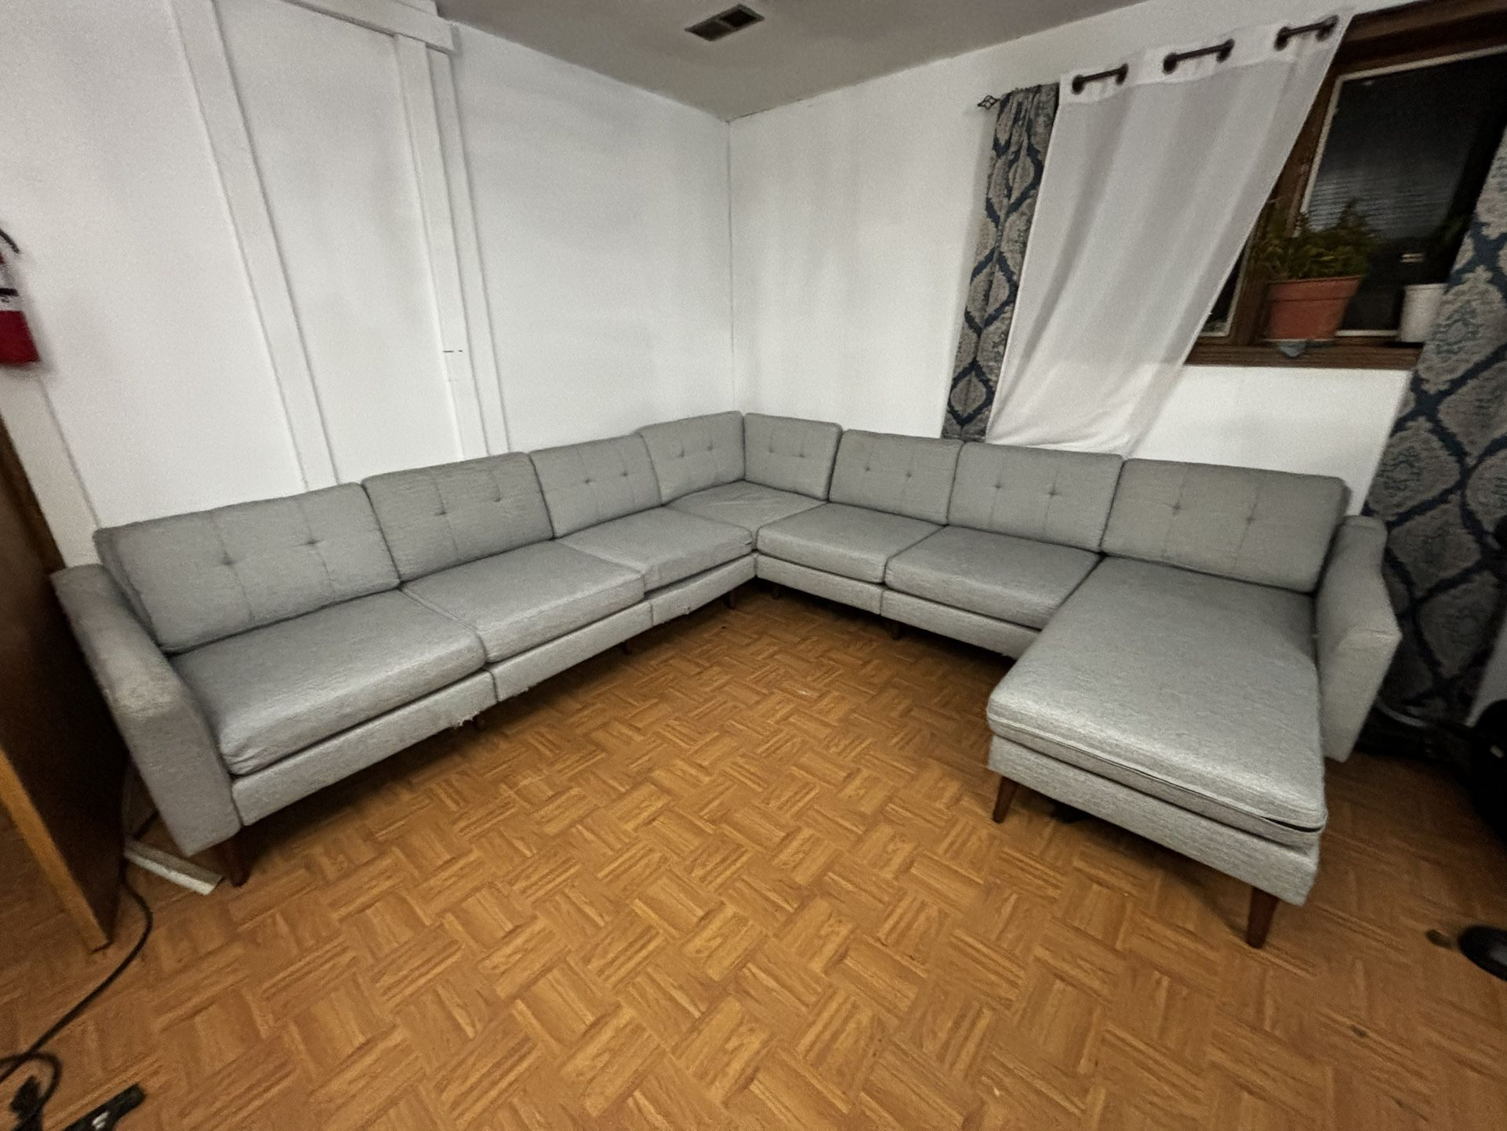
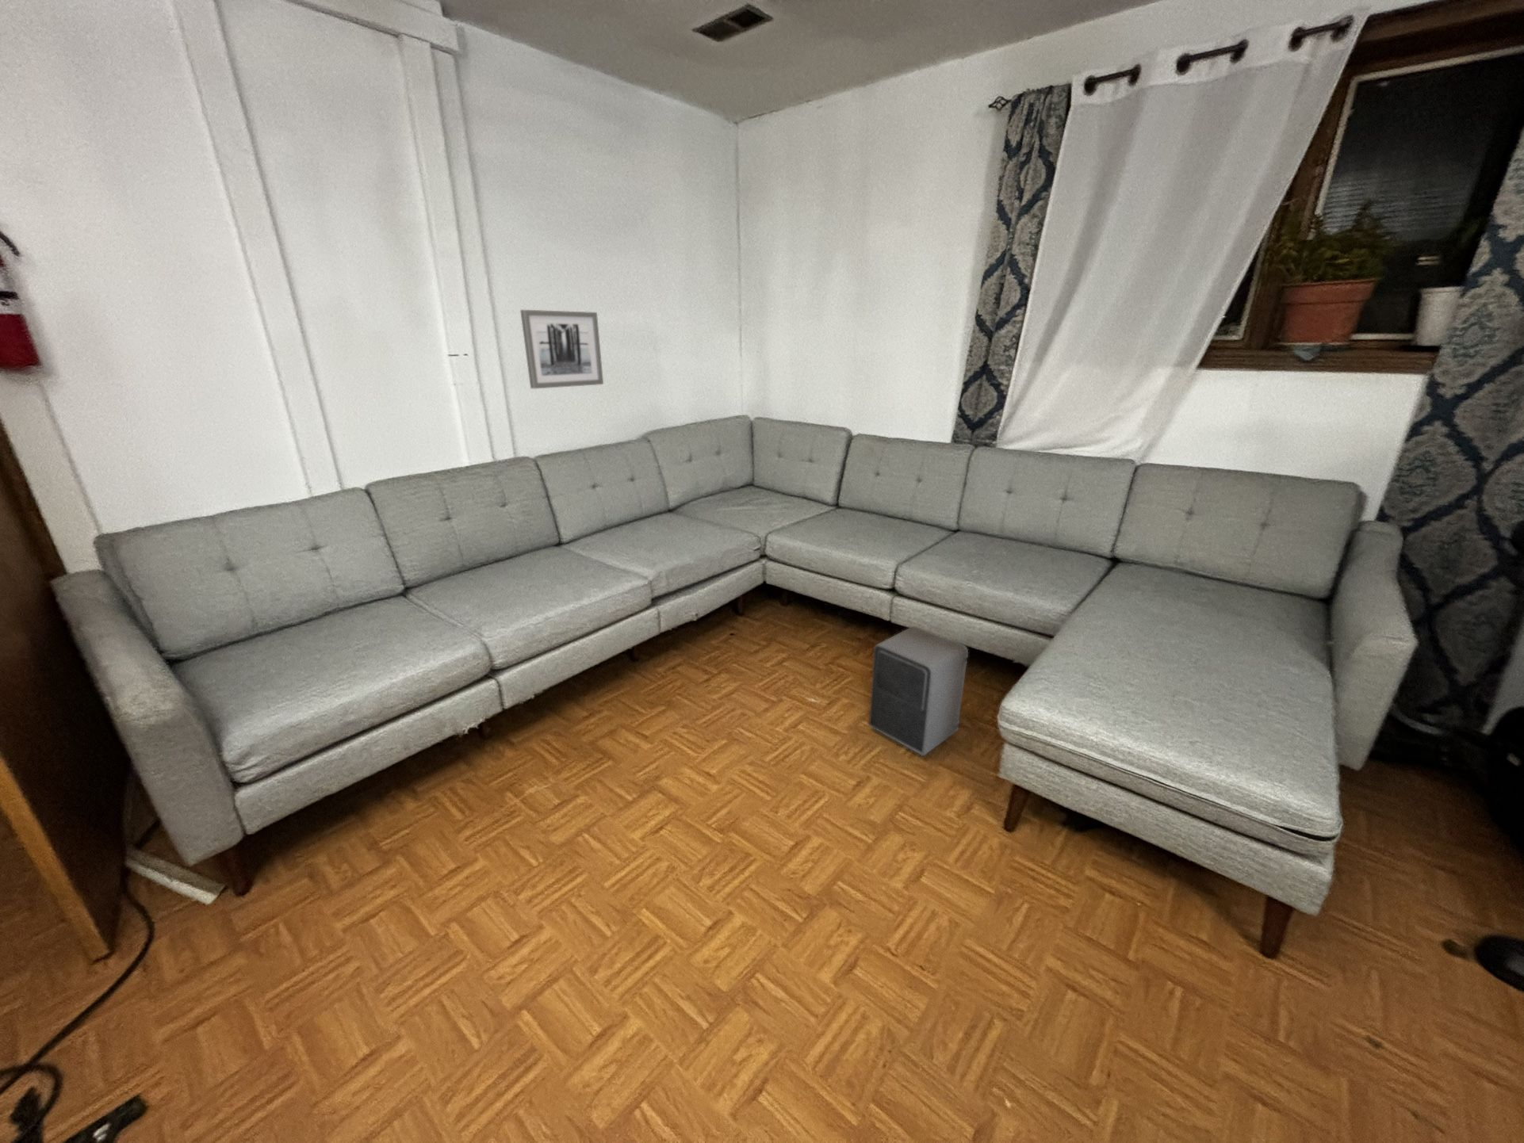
+ speaker (919, 688)
+ wall art (564, 348)
